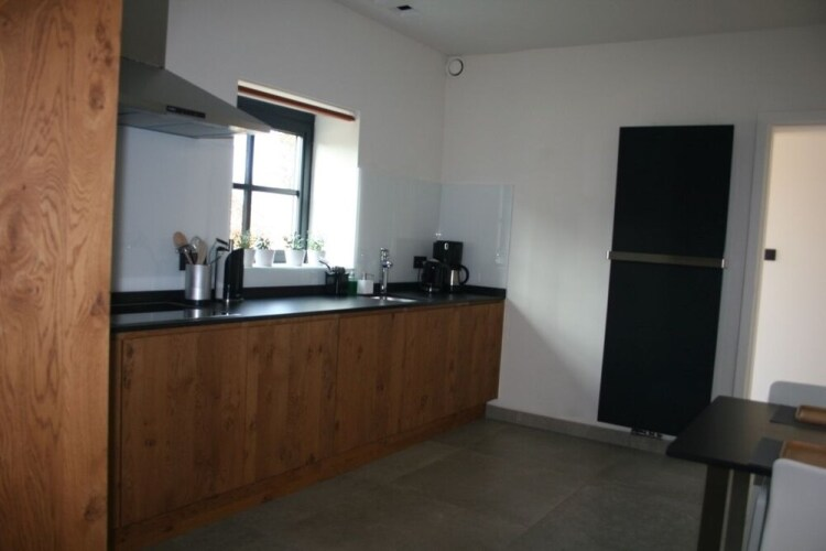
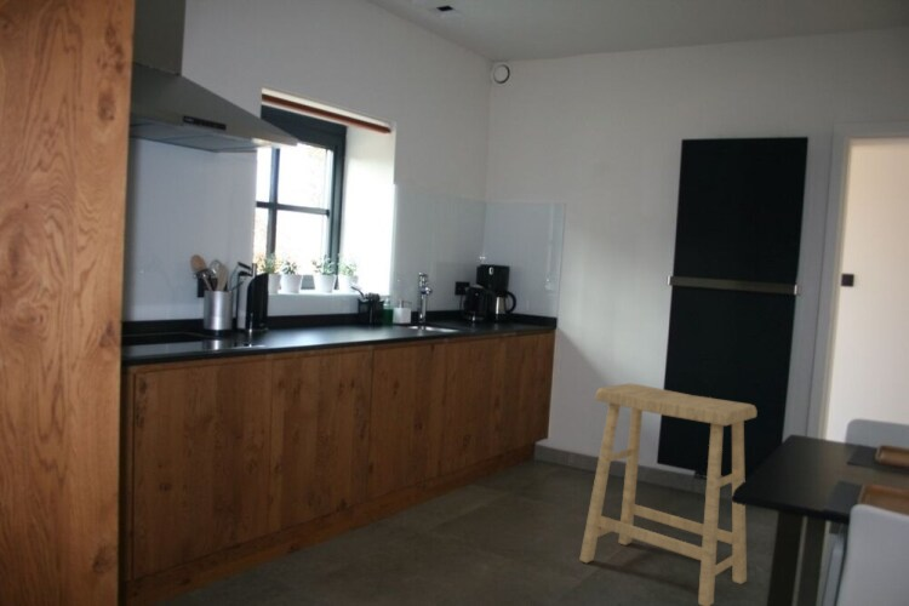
+ stool (661, 511)
